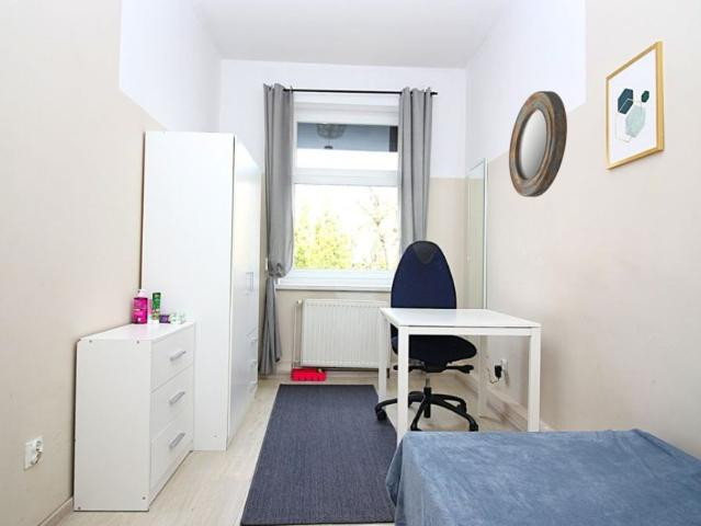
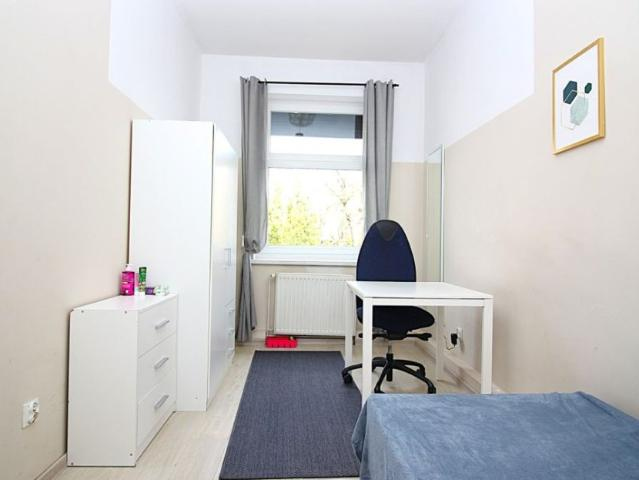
- home mirror (533, 146)
